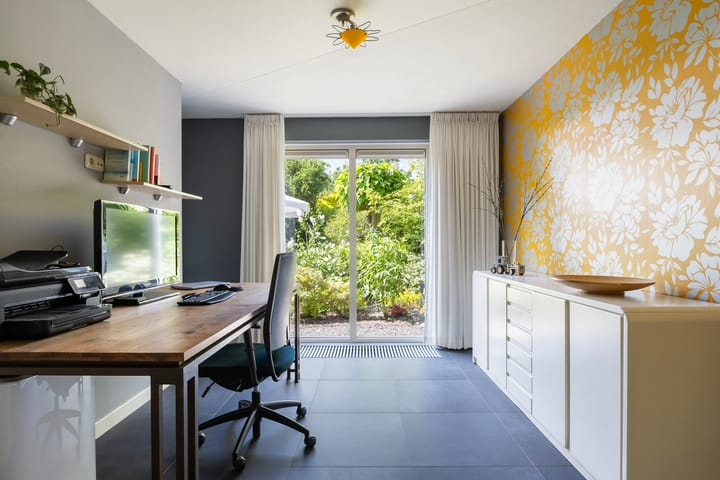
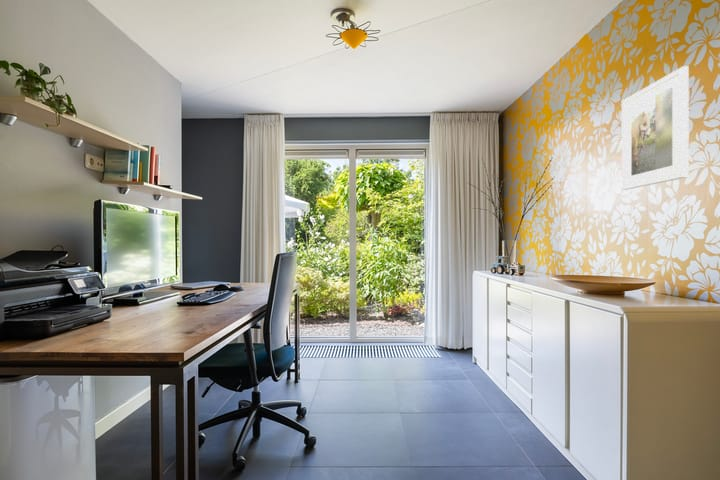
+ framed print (651, 134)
